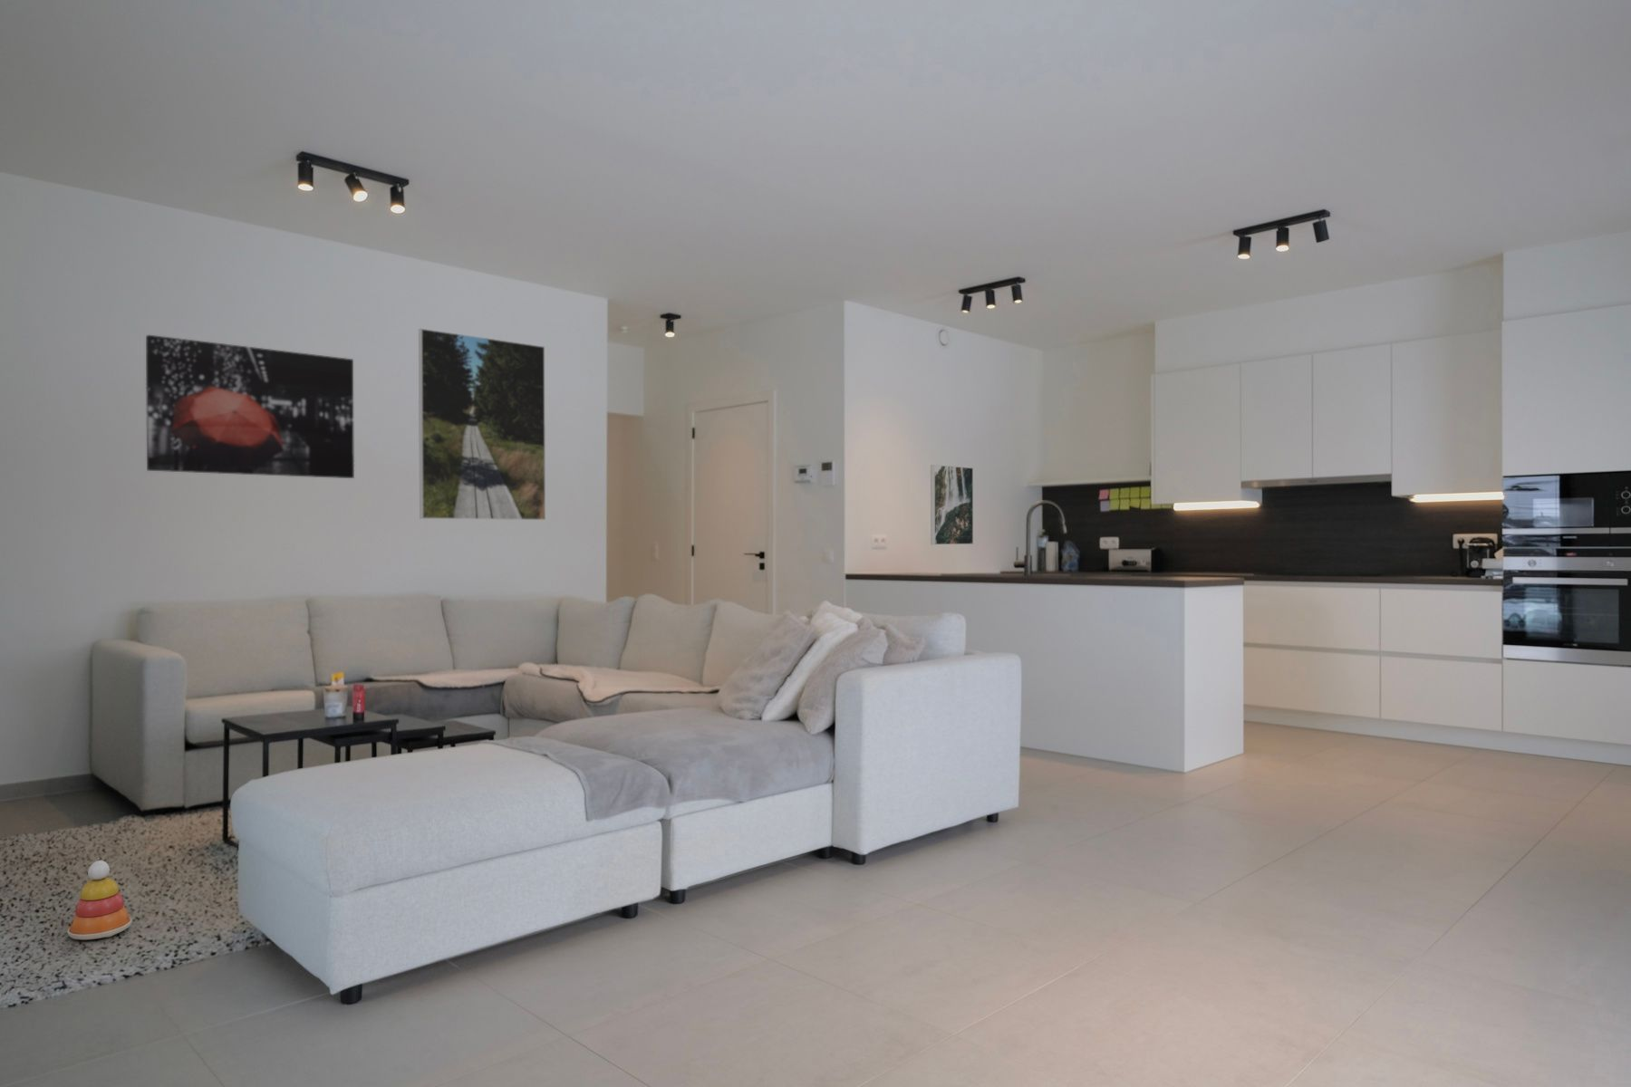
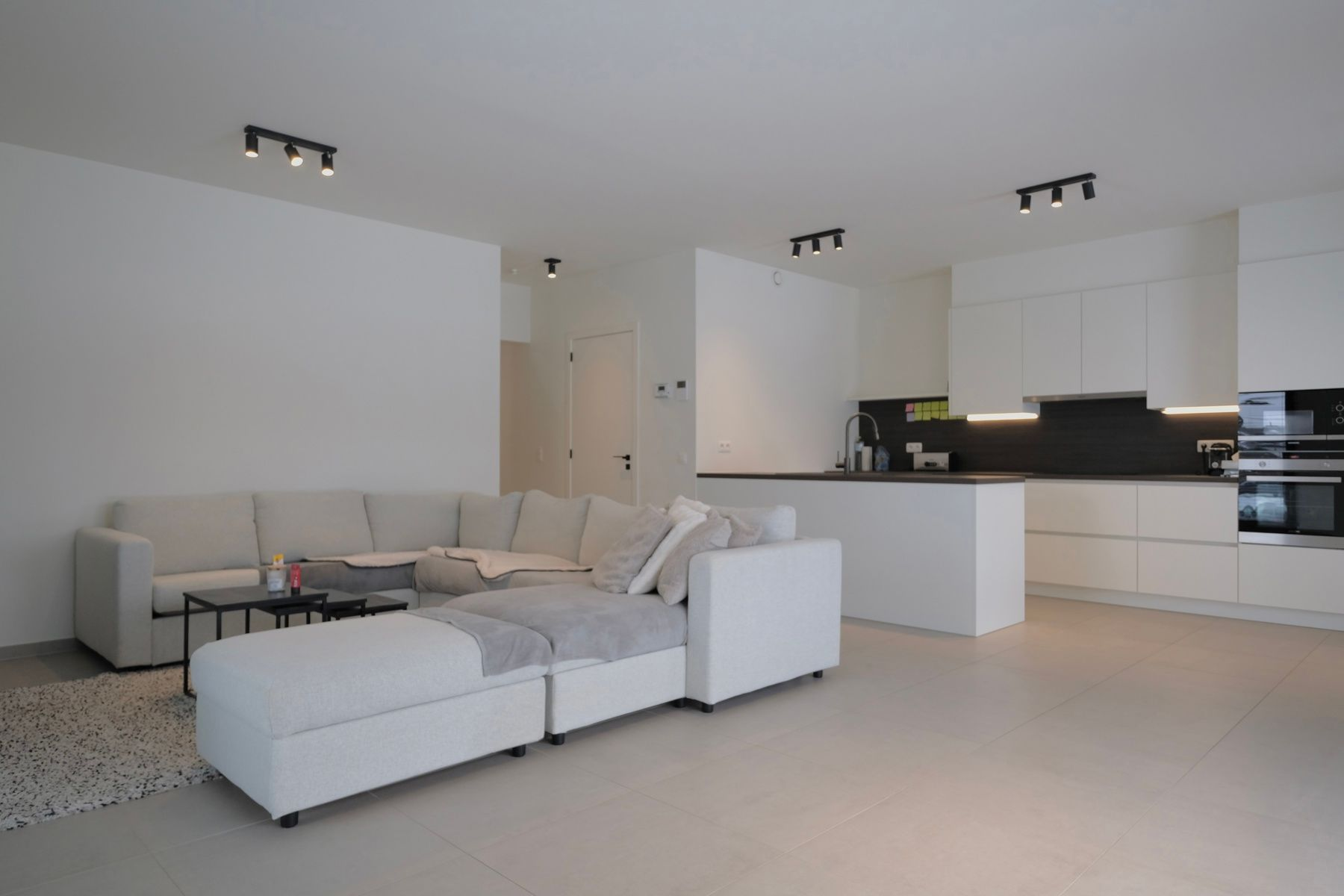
- wall art (256, 411)
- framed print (953, 506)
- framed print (484, 428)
- stacking toy (100, 895)
